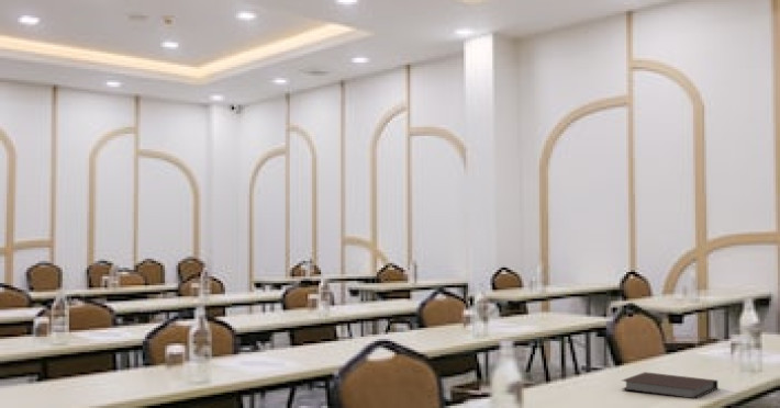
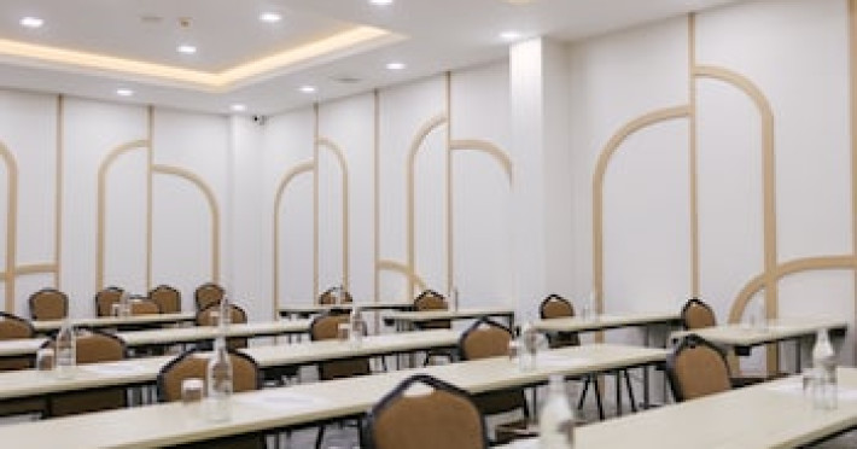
- notebook (669, 384)
